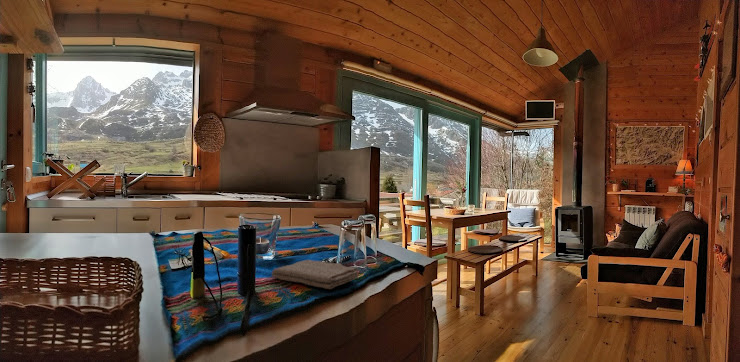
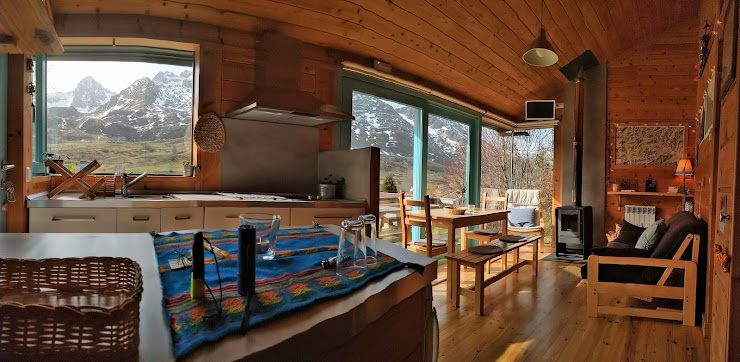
- washcloth (315, 272)
